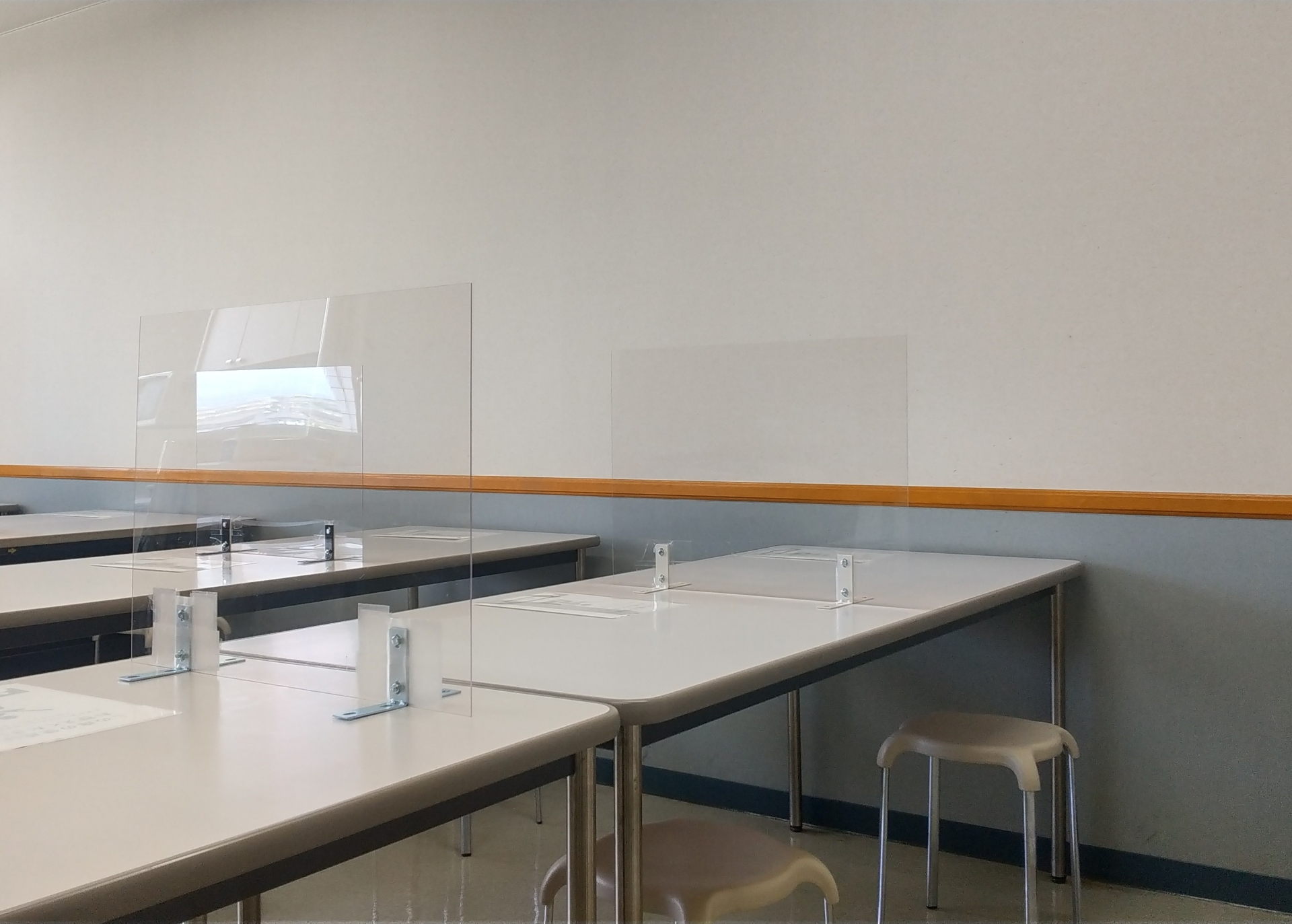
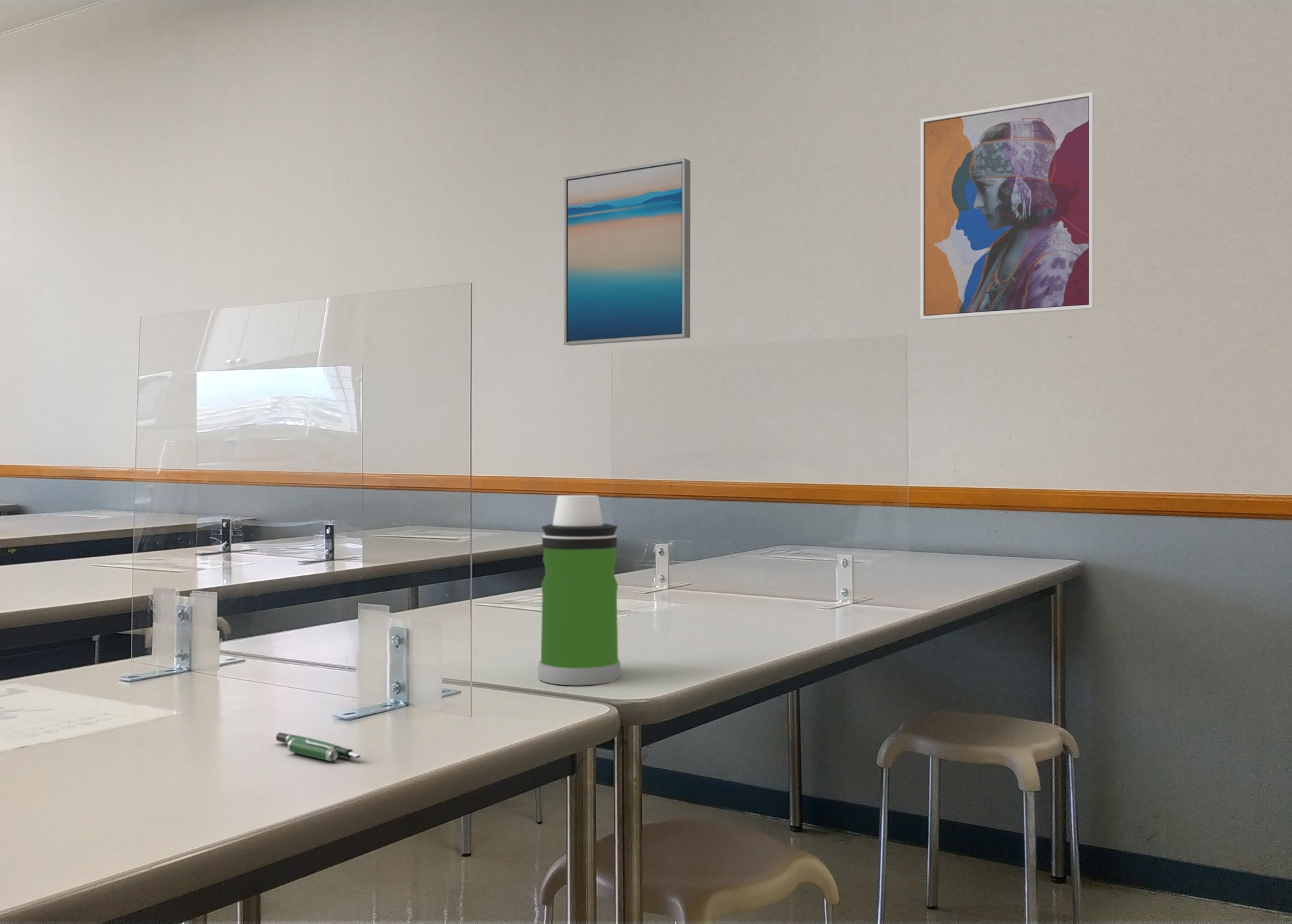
+ wall art (1004, 211)
+ pen (313, 746)
+ wall art (625, 255)
+ water bottle (578, 586)
